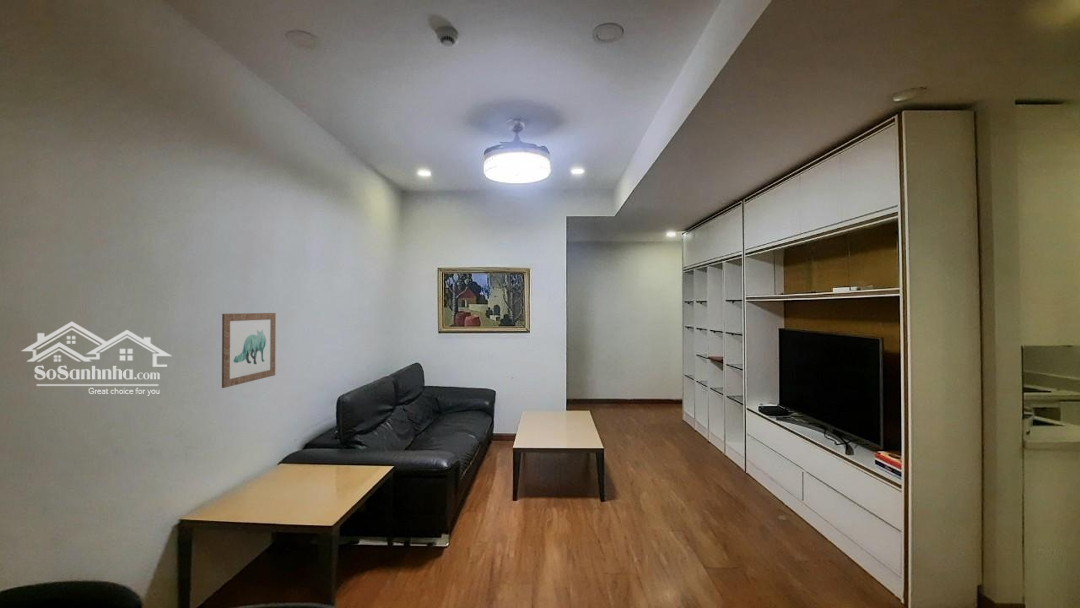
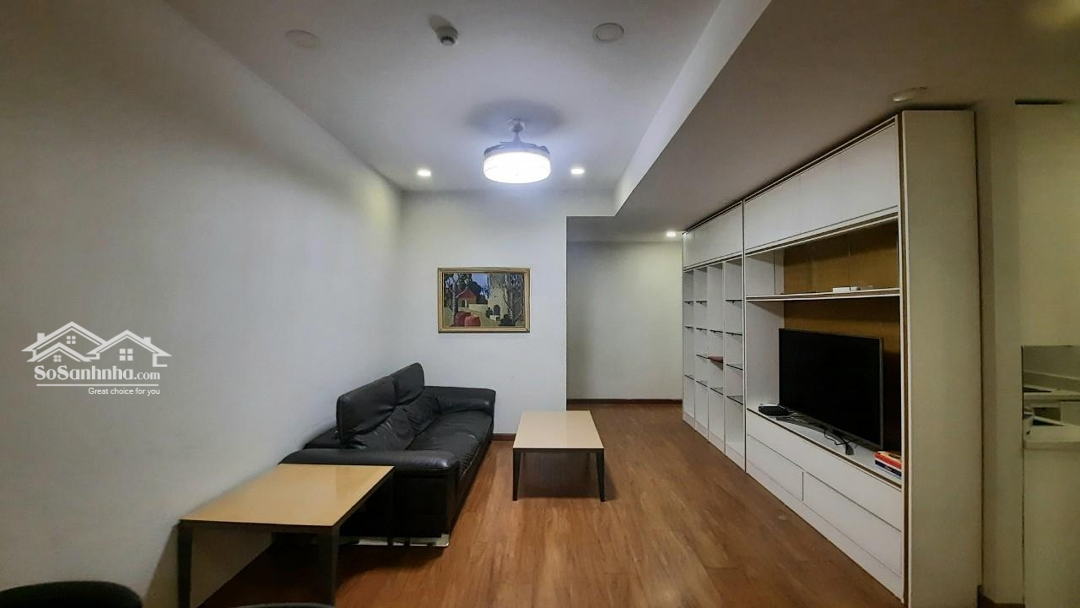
- wall art (250, 347)
